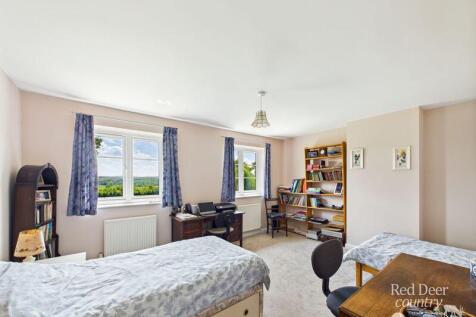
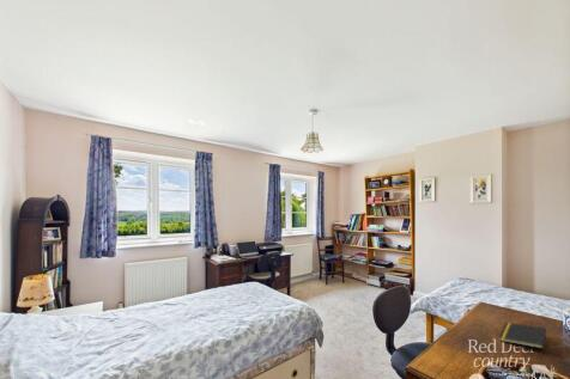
+ notepad (522, 334)
